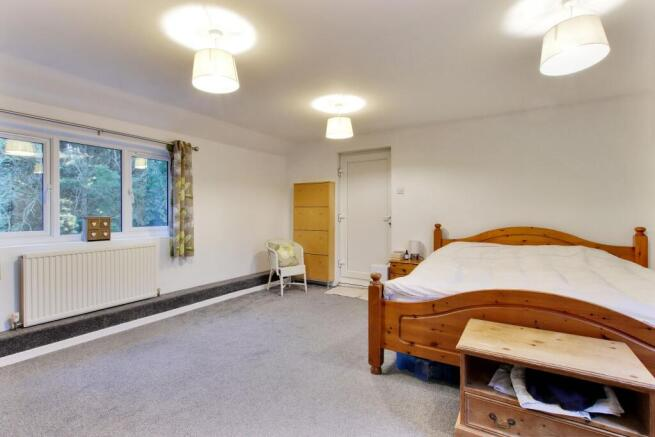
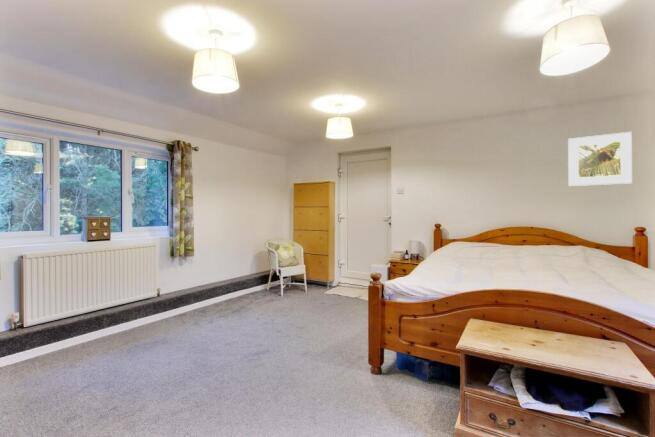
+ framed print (598, 160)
